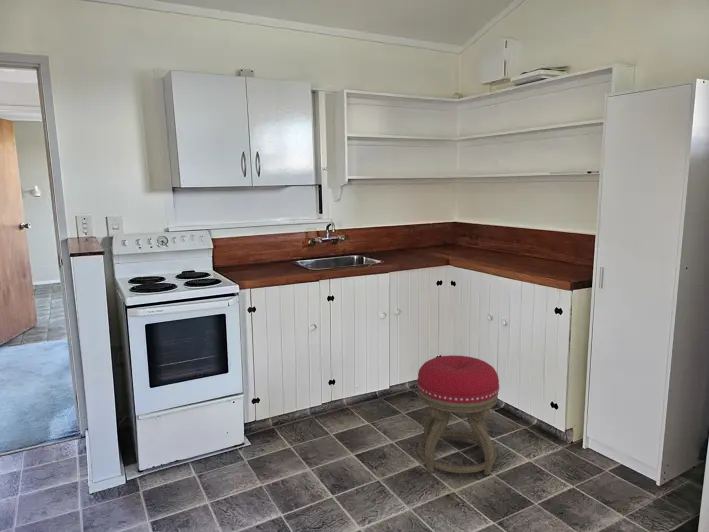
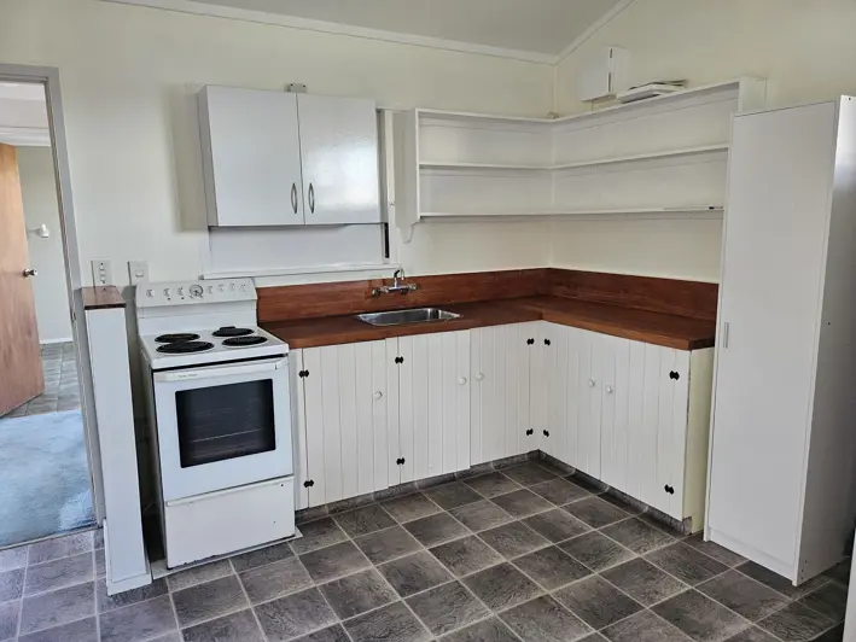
- stool (457, 411)
